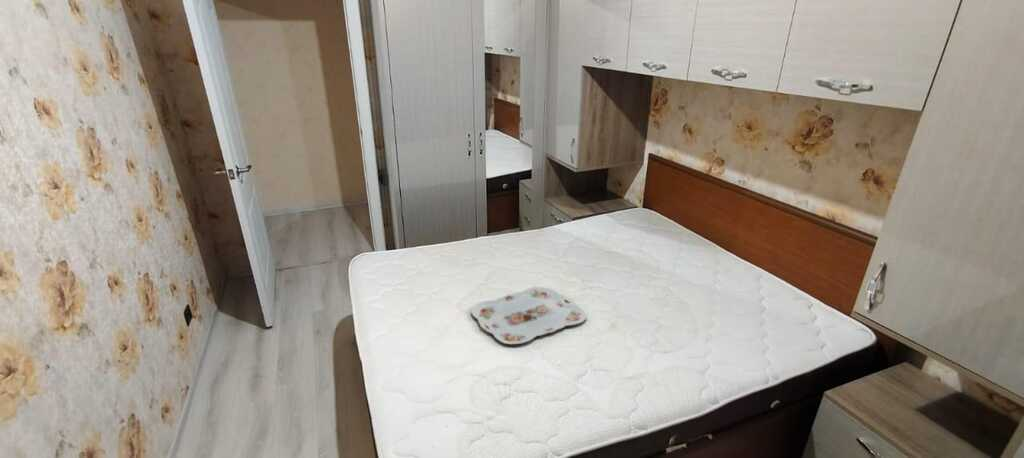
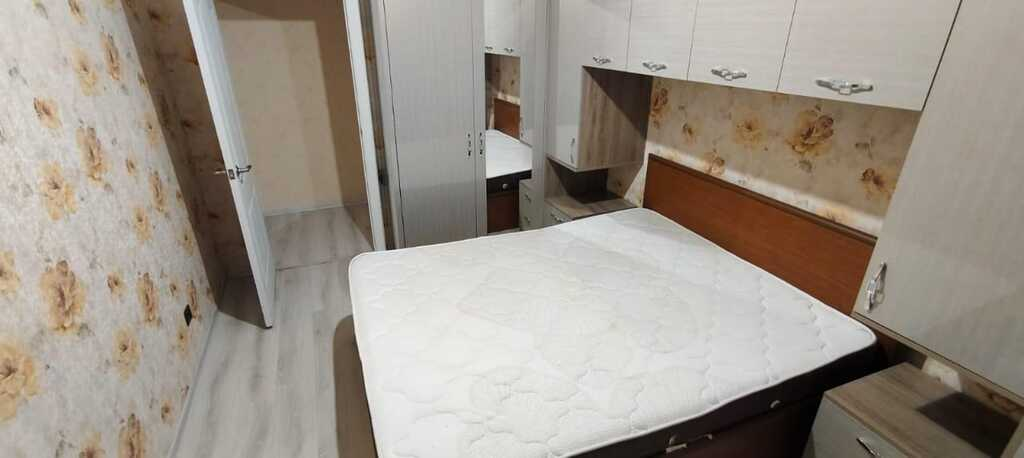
- serving tray (528, 313)
